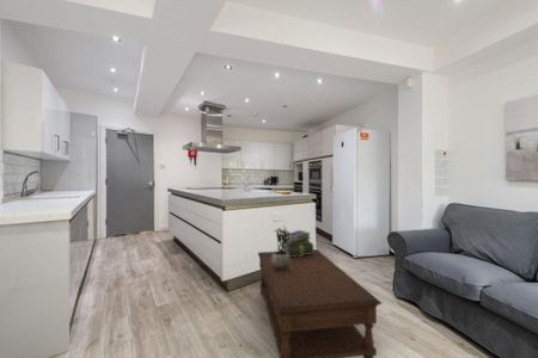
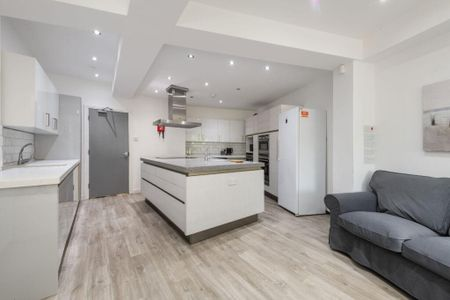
- stack of books (295, 242)
- coffee table (304, 295)
- potted plant (283, 246)
